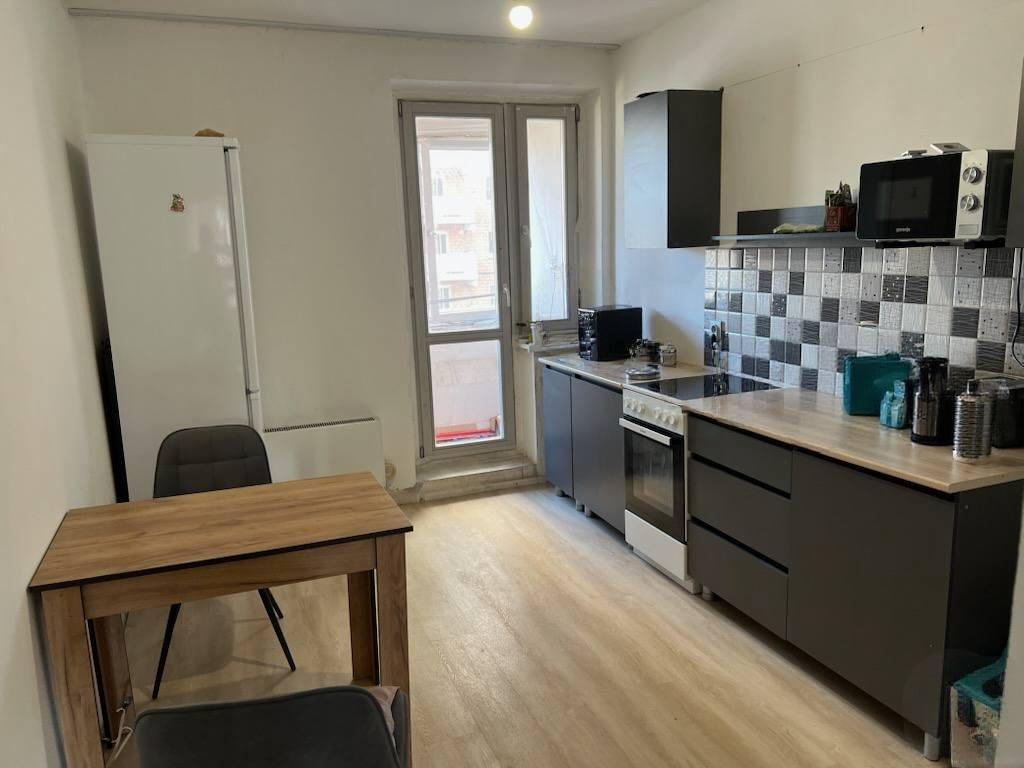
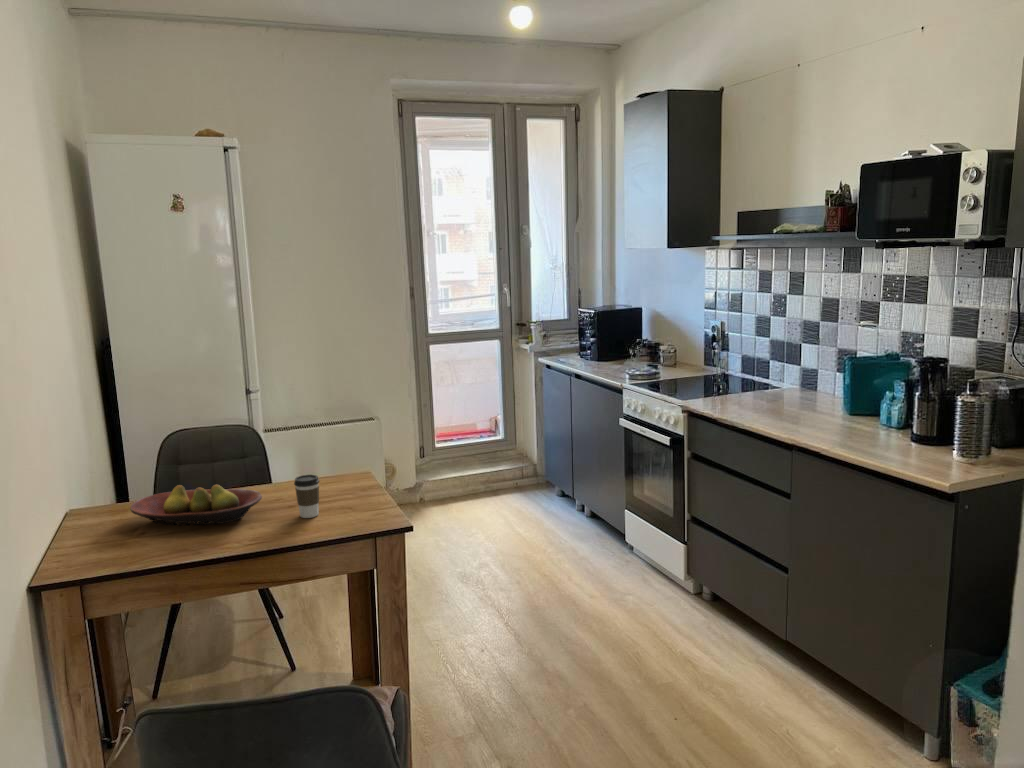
+ fruit bowl (197, 502)
+ coffee cup (307, 496)
